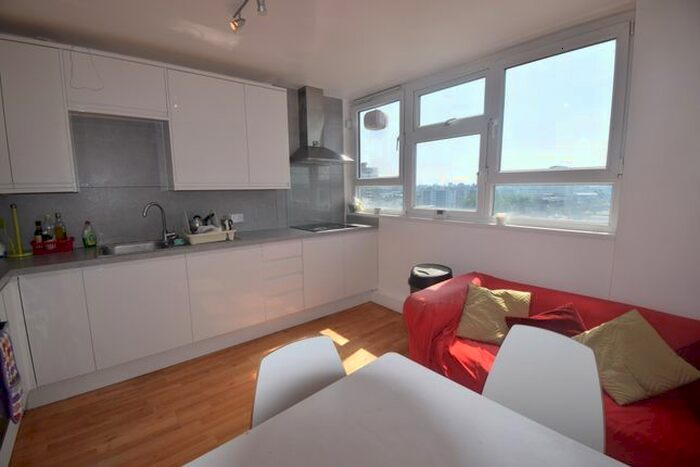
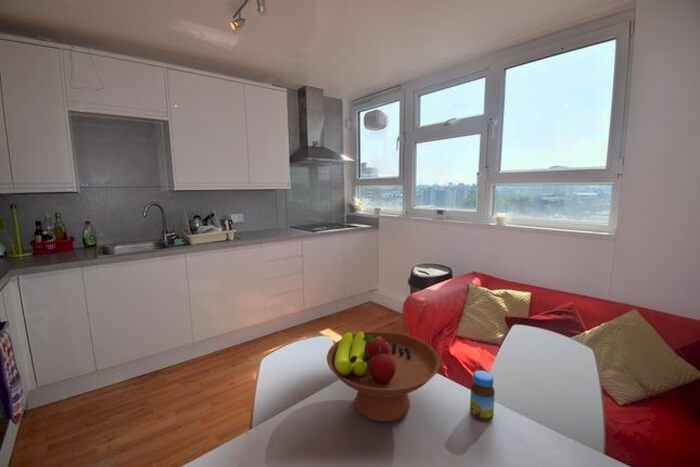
+ fruit bowl (382, 370)
+ jar (482, 394)
